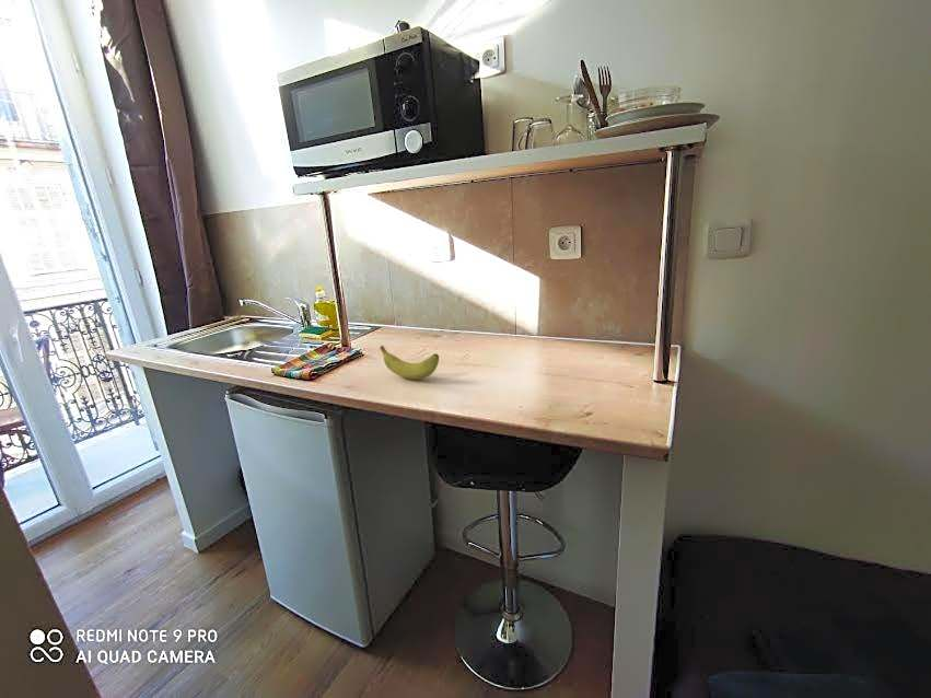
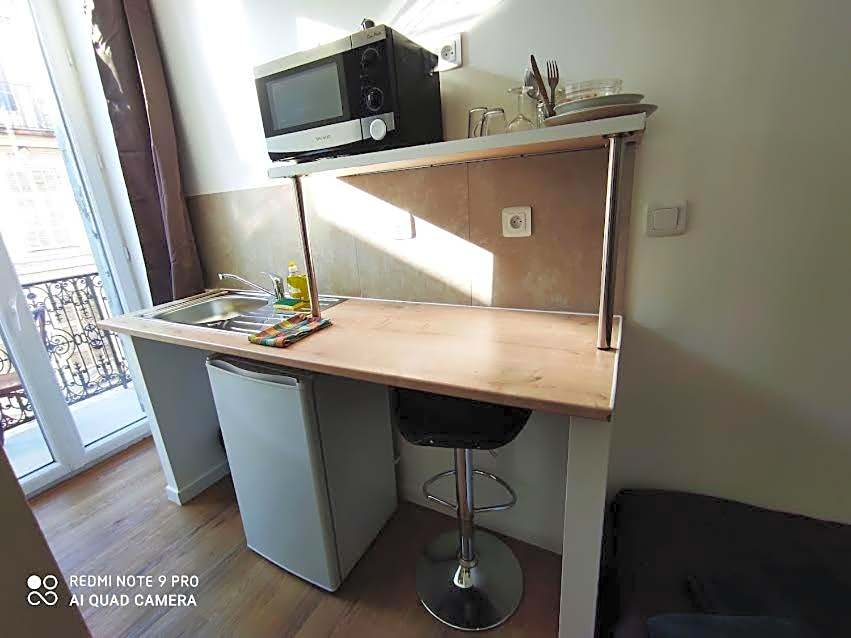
- banana (408, 363)
